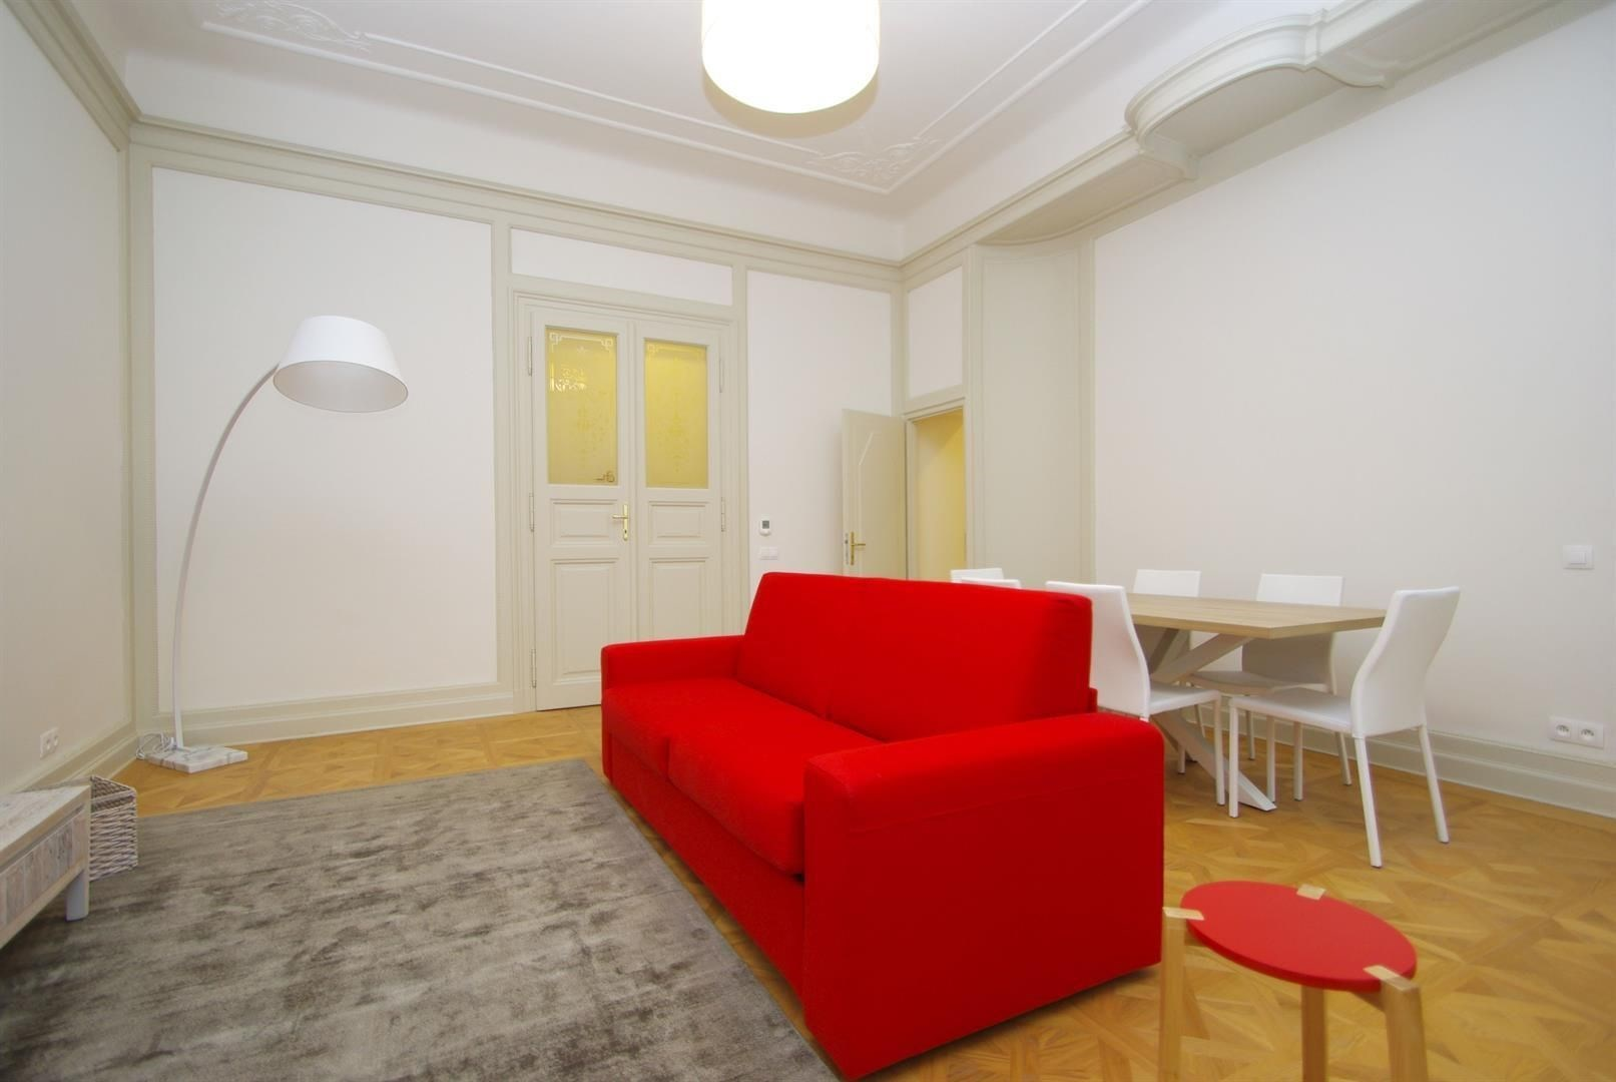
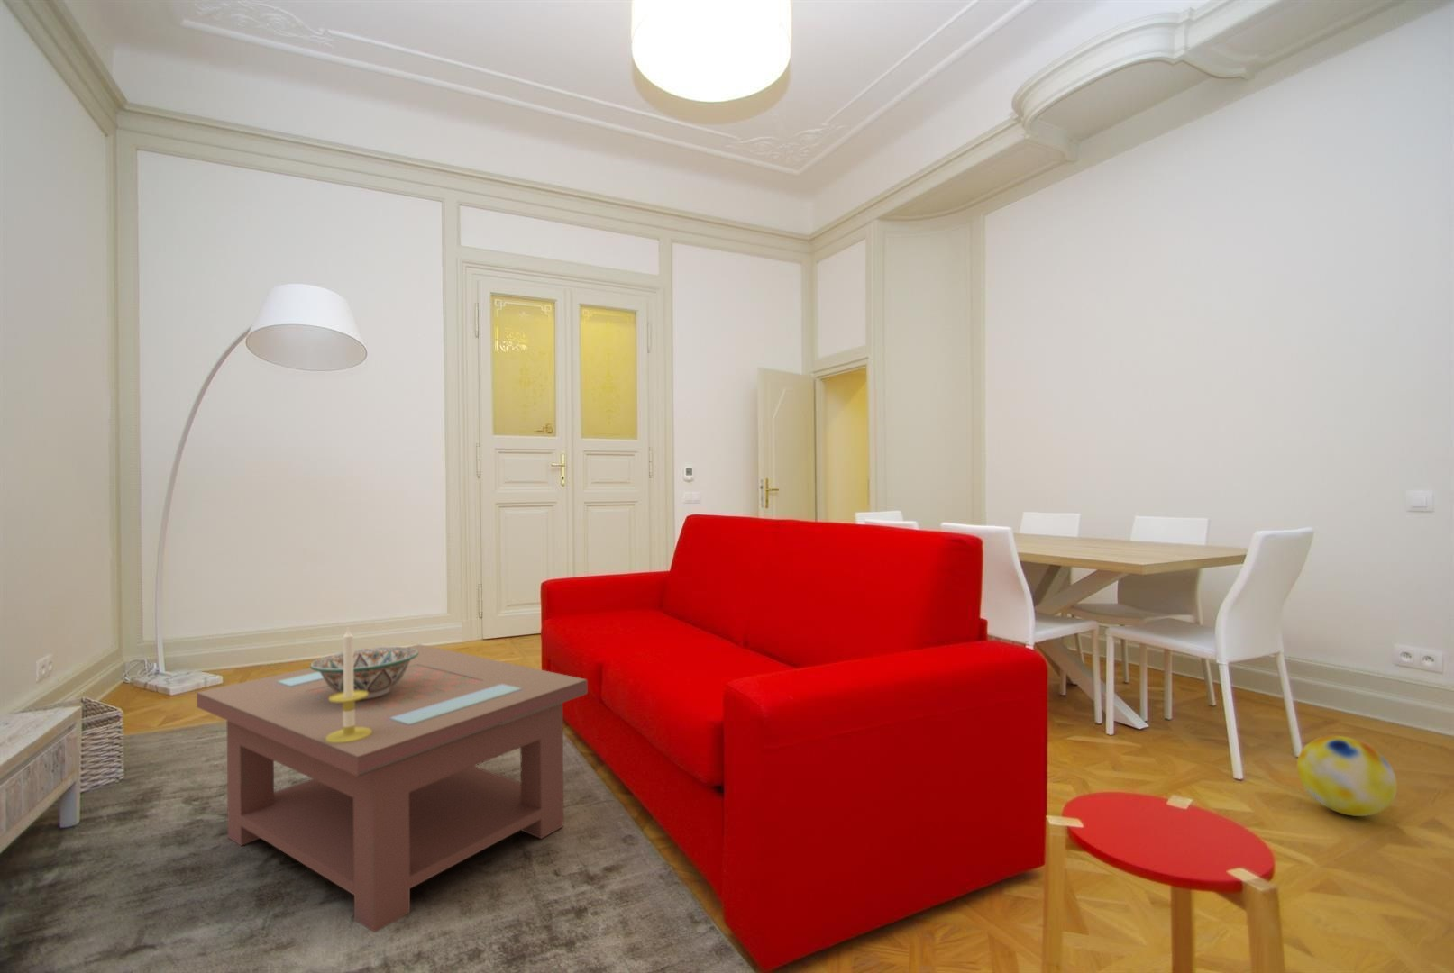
+ candle (348, 680)
+ ball (1345, 774)
+ coffee table (397, 758)
+ decorative bowl (366, 674)
